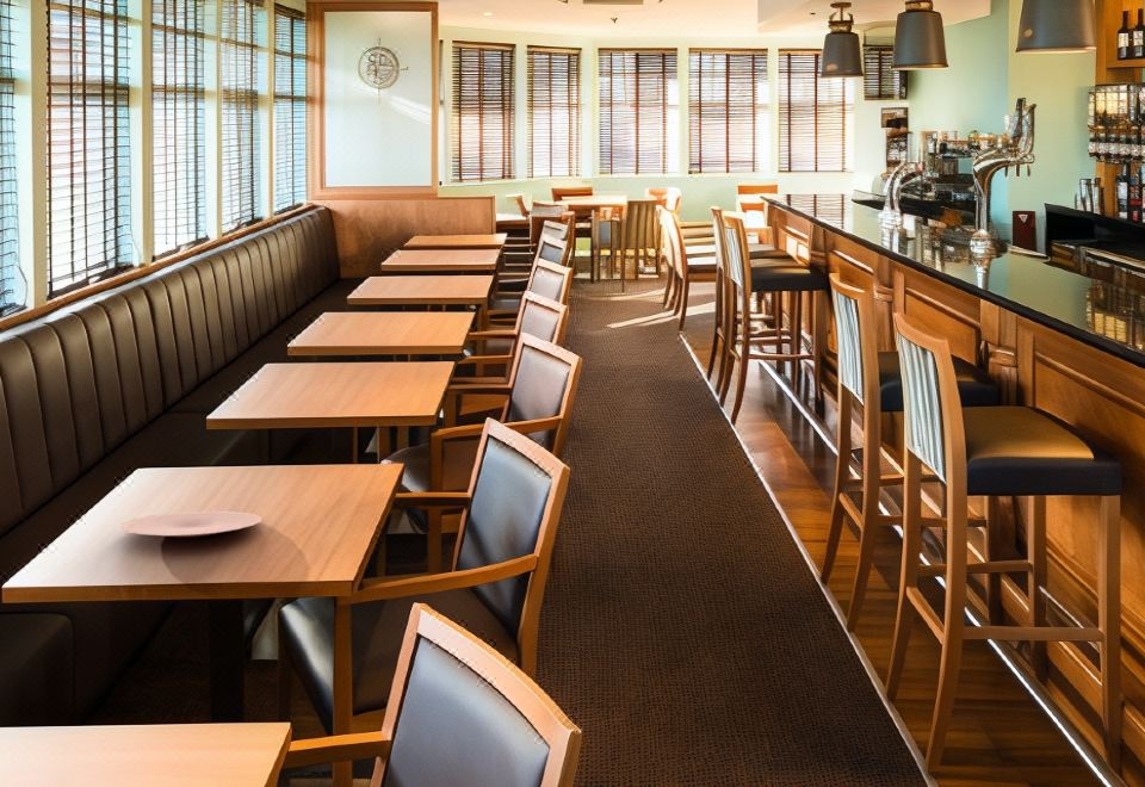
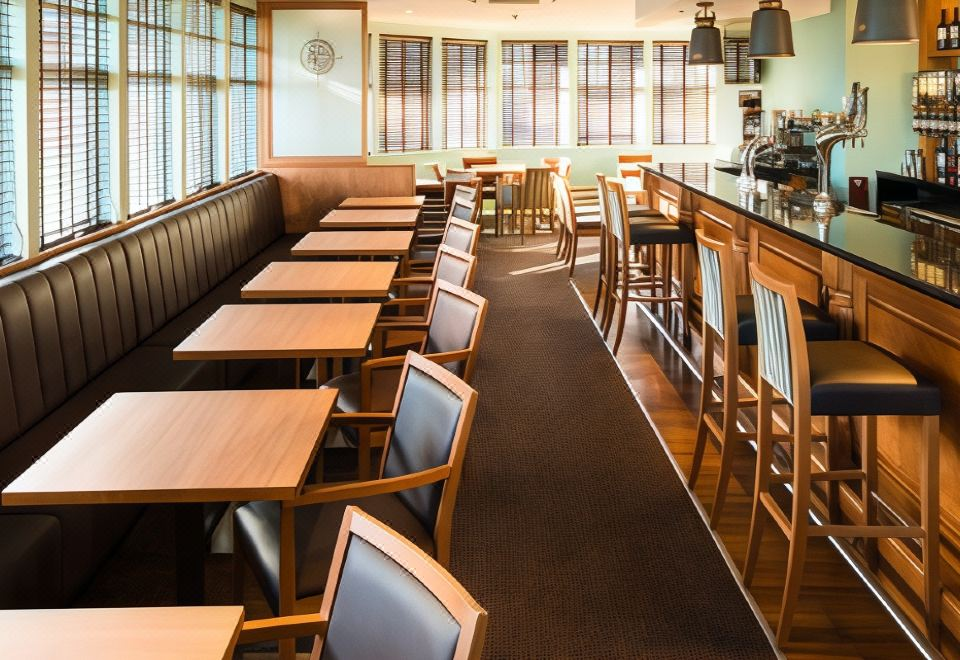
- plate (192, 527)
